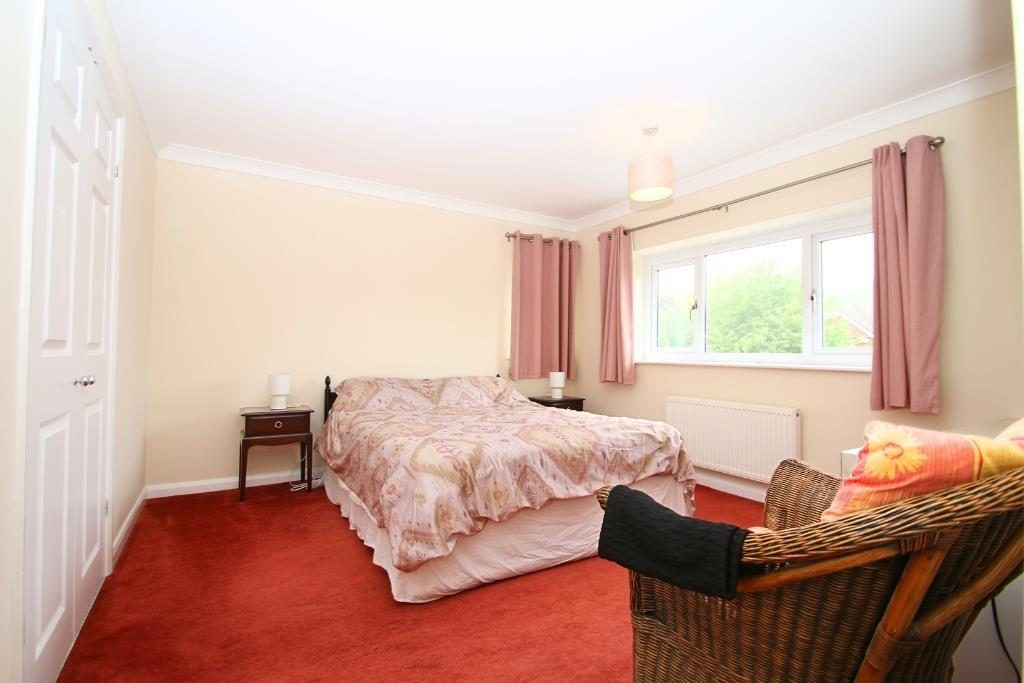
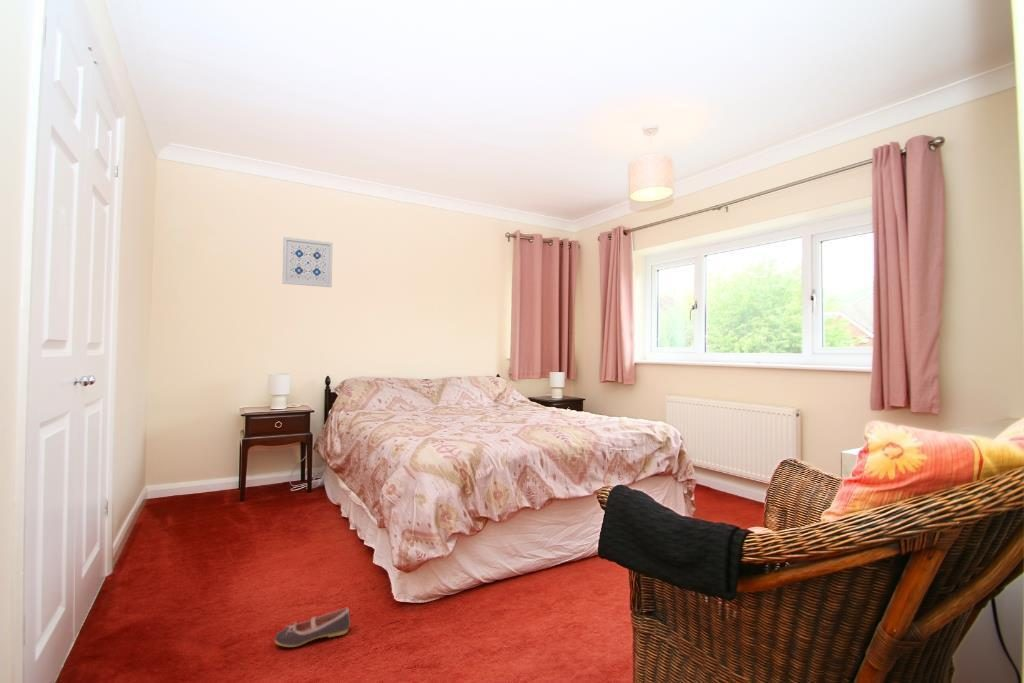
+ wall art (308, 262)
+ shoe (313, 626)
